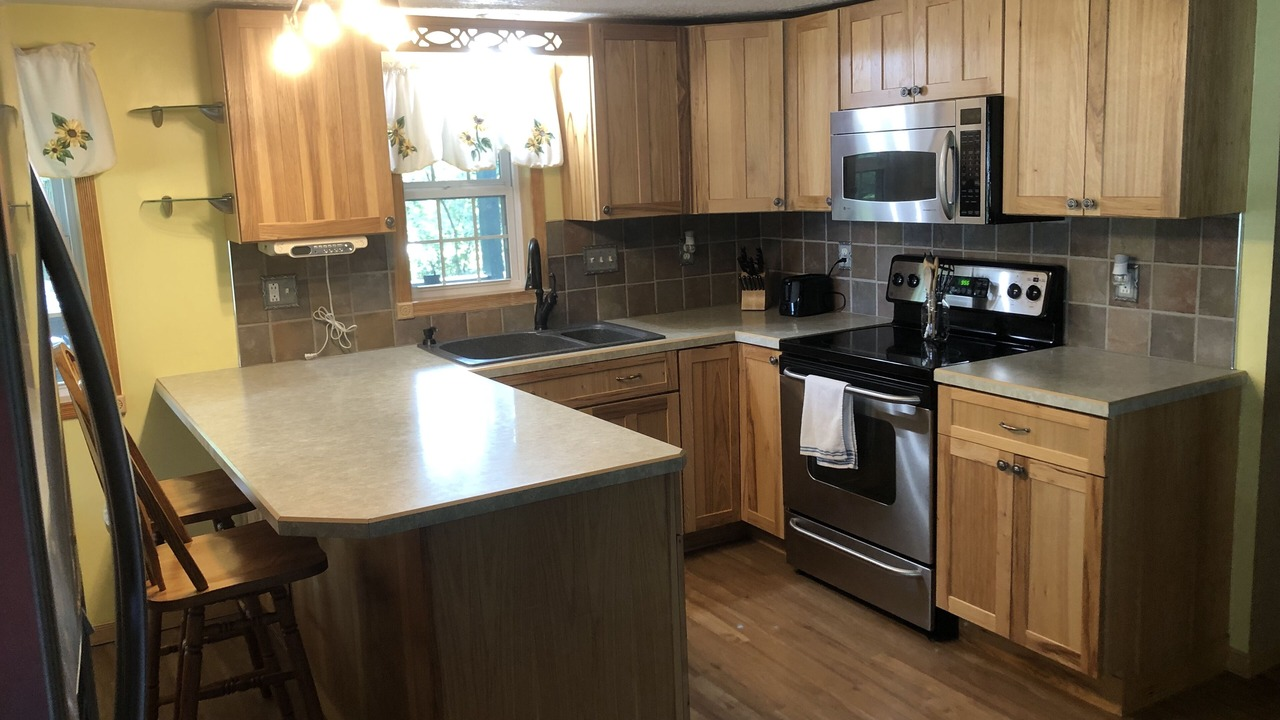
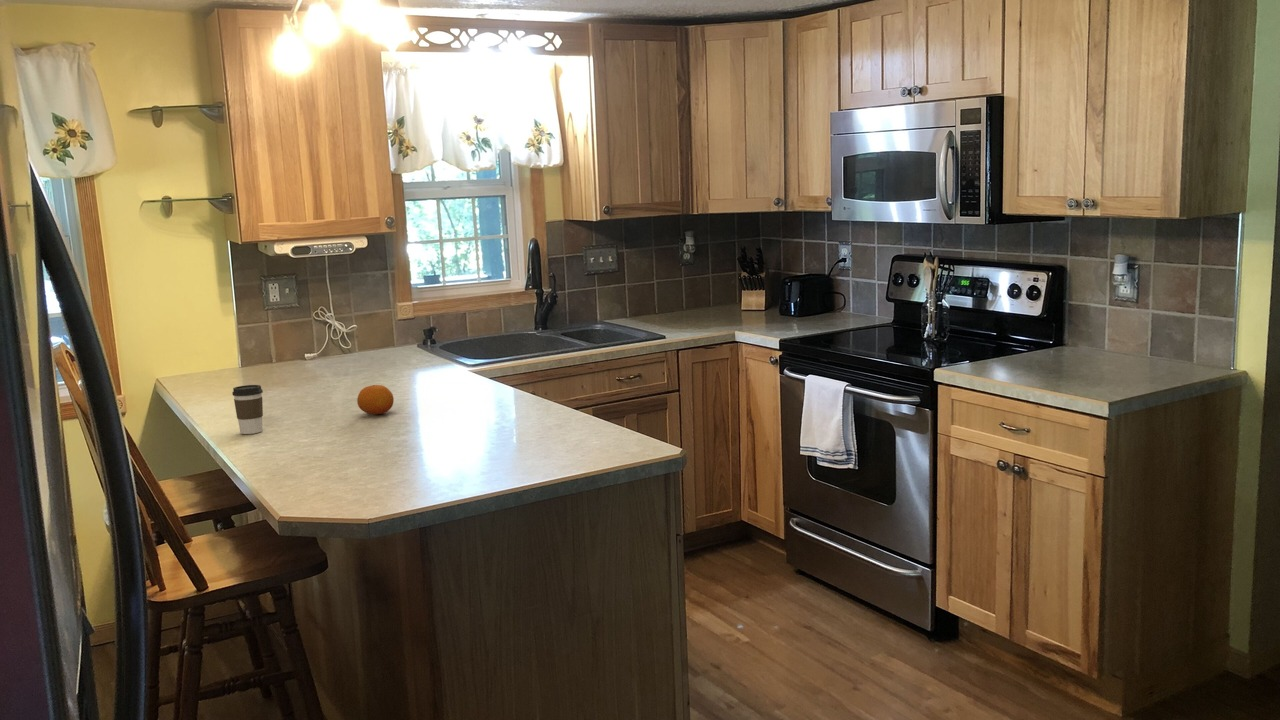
+ coffee cup (249, 409)
+ fruit (375, 399)
